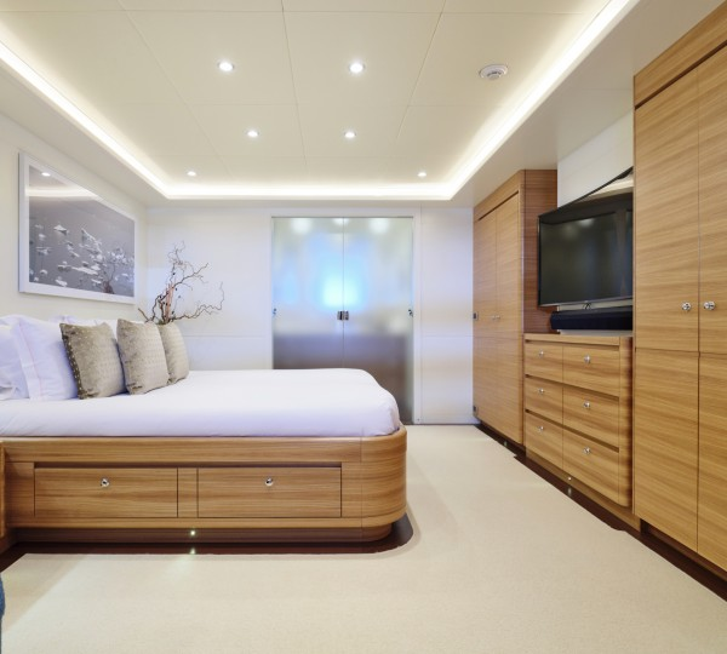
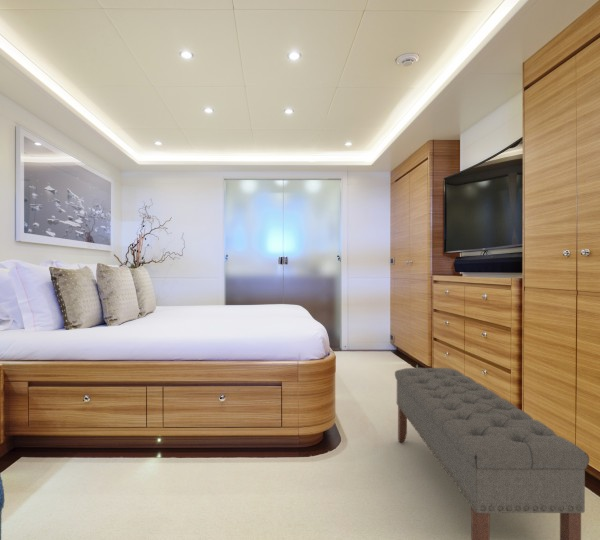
+ bench (463, 441)
